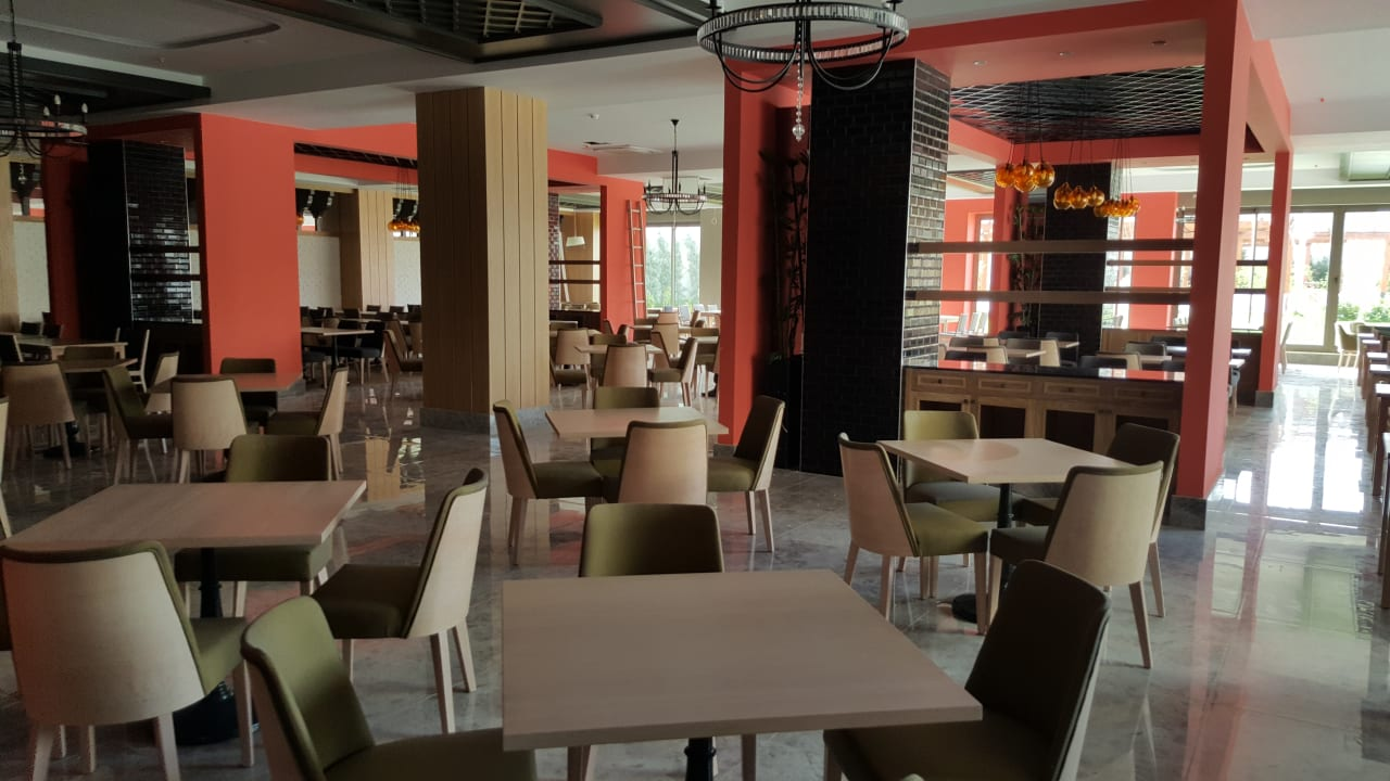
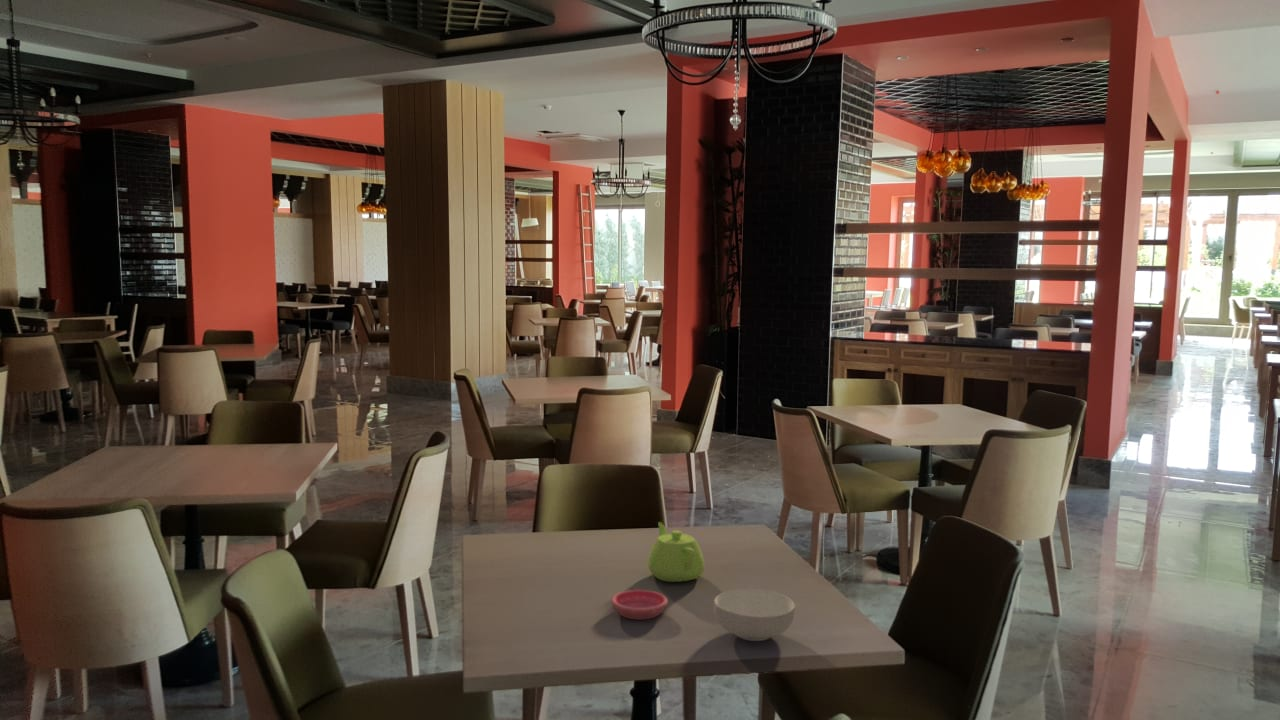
+ saucer (639, 605)
+ cereal bowl (753, 617)
+ teapot (674, 553)
